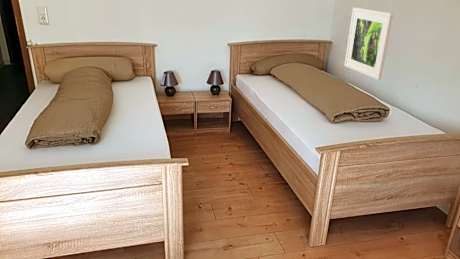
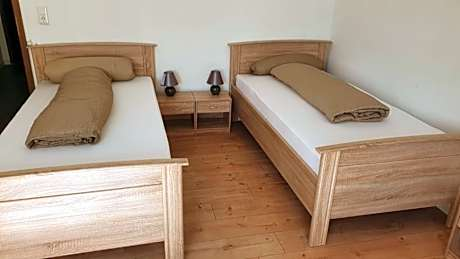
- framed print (366, 42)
